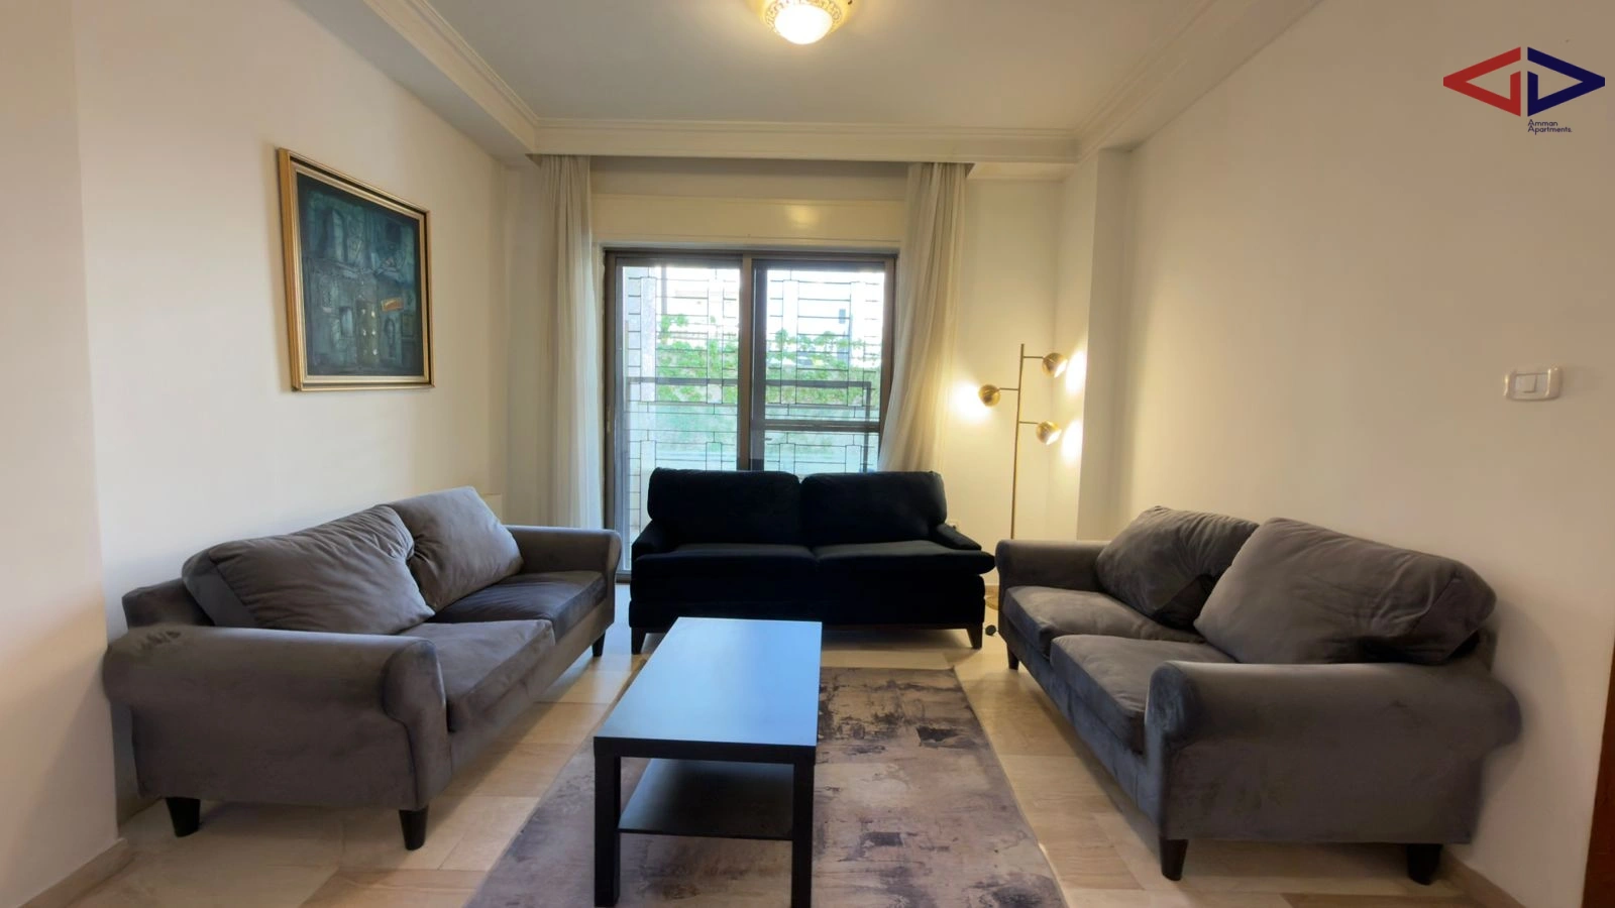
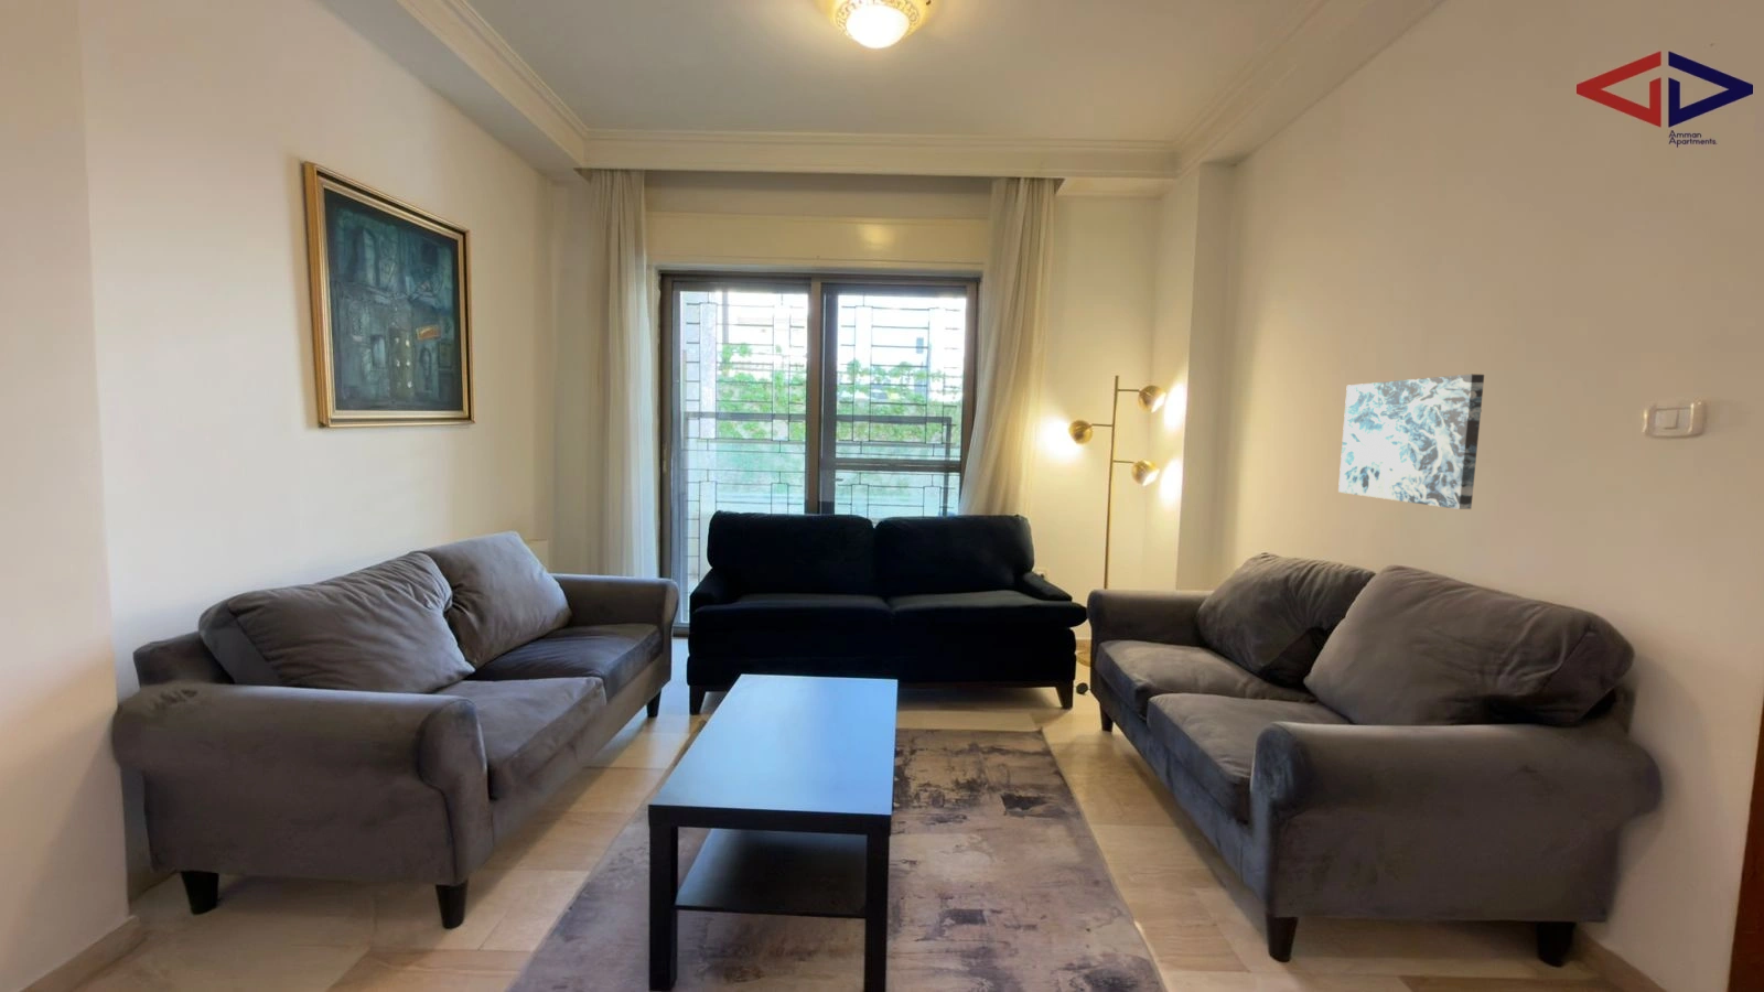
+ wall art (1403, 440)
